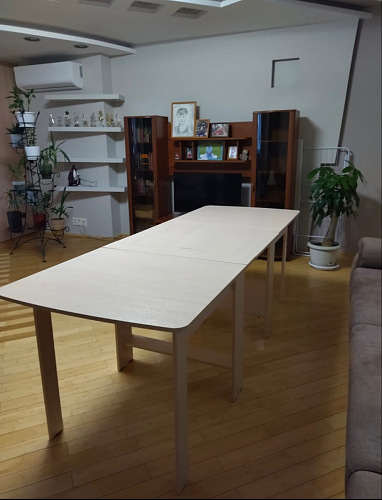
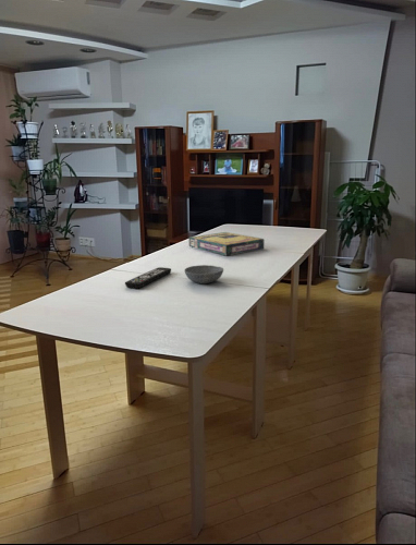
+ video game box (225, 242)
+ bowl (204, 275)
+ remote control (149, 277)
